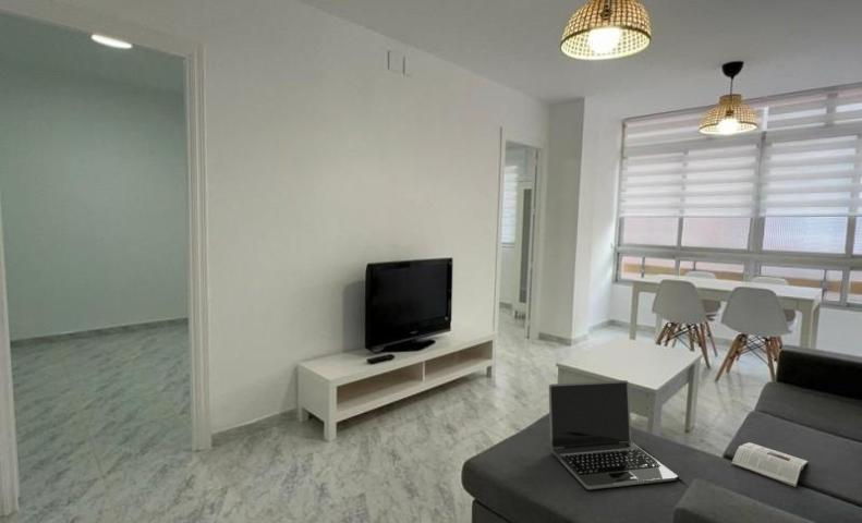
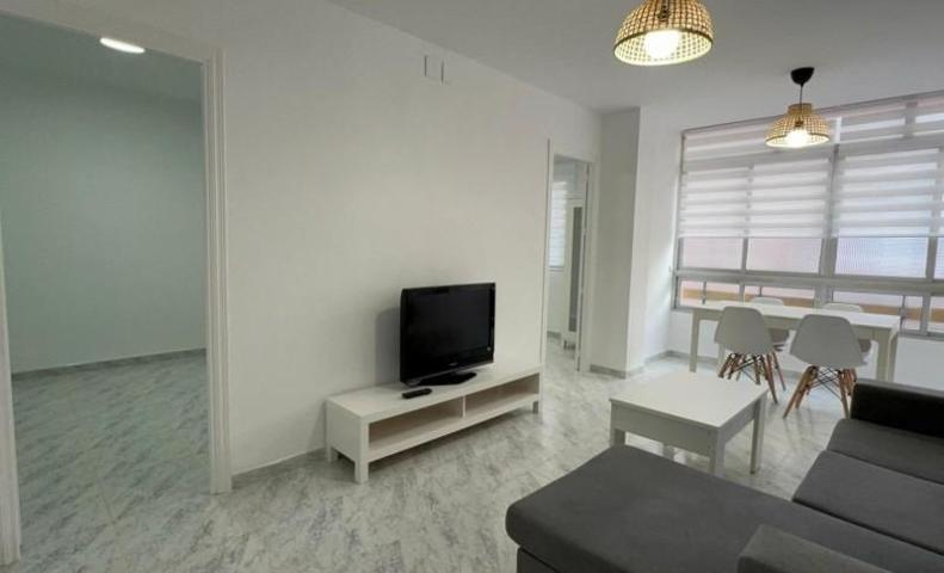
- magazine (769, 458)
- laptop (609, 429)
